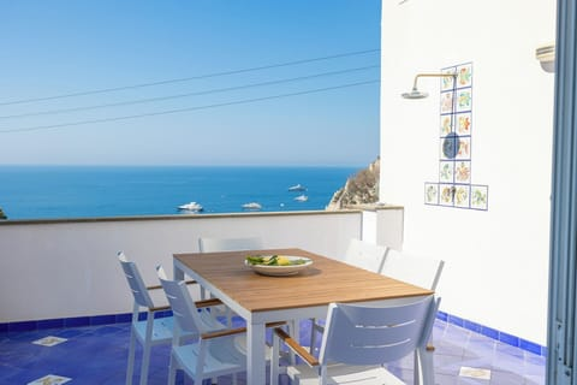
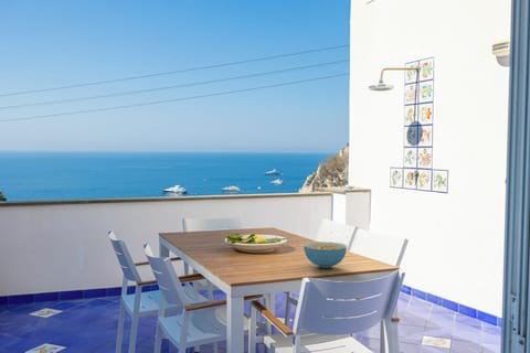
+ cereal bowl (325, 256)
